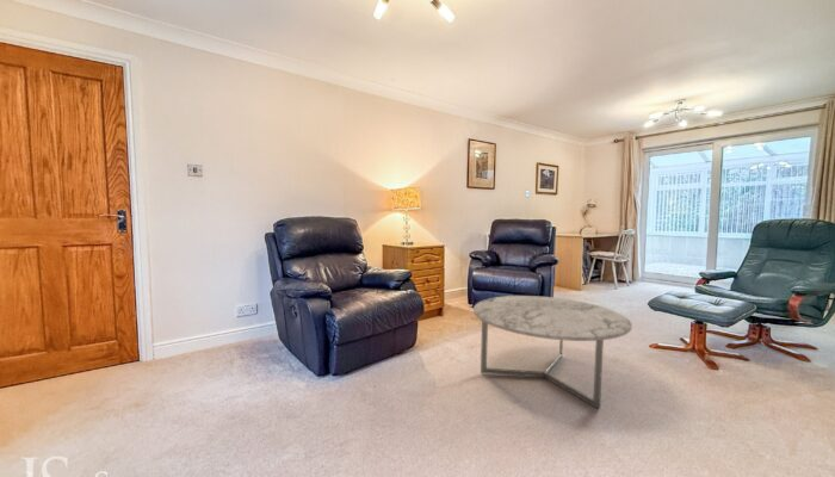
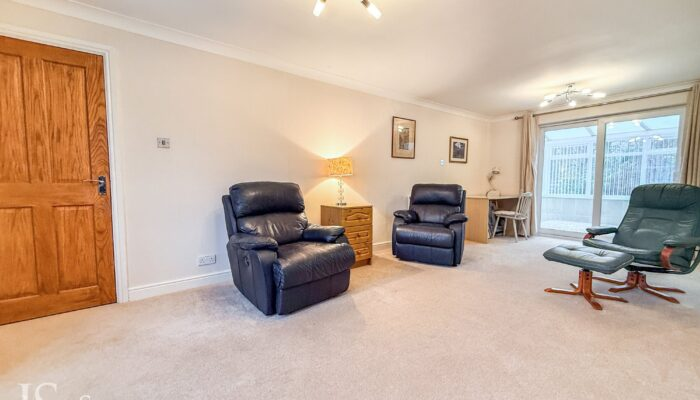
- coffee table (545, 337)
